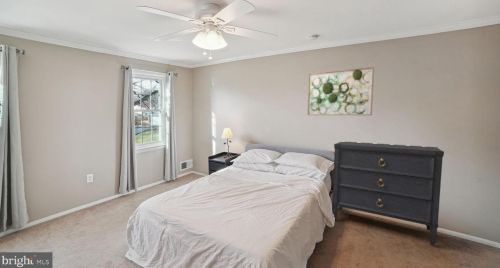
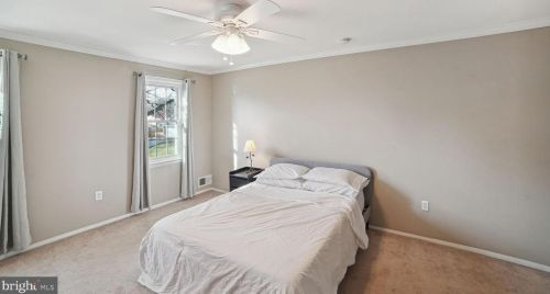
- dresser (381, 185)
- wall art (337, 93)
